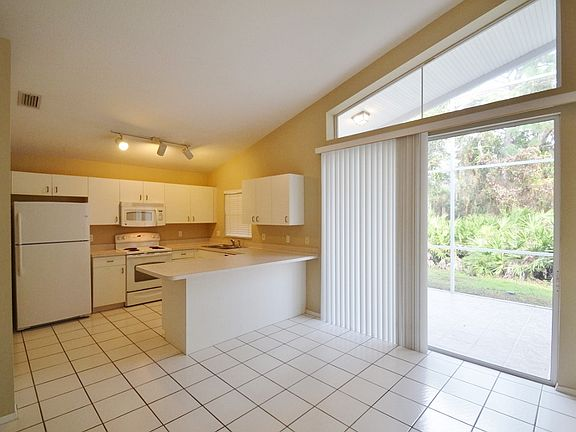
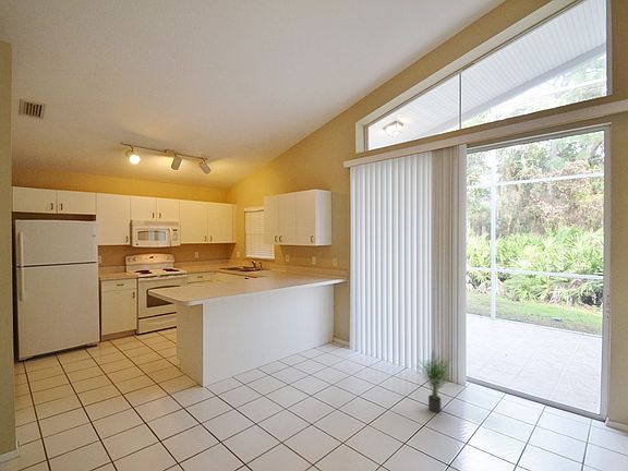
+ potted plant (431, 379)
